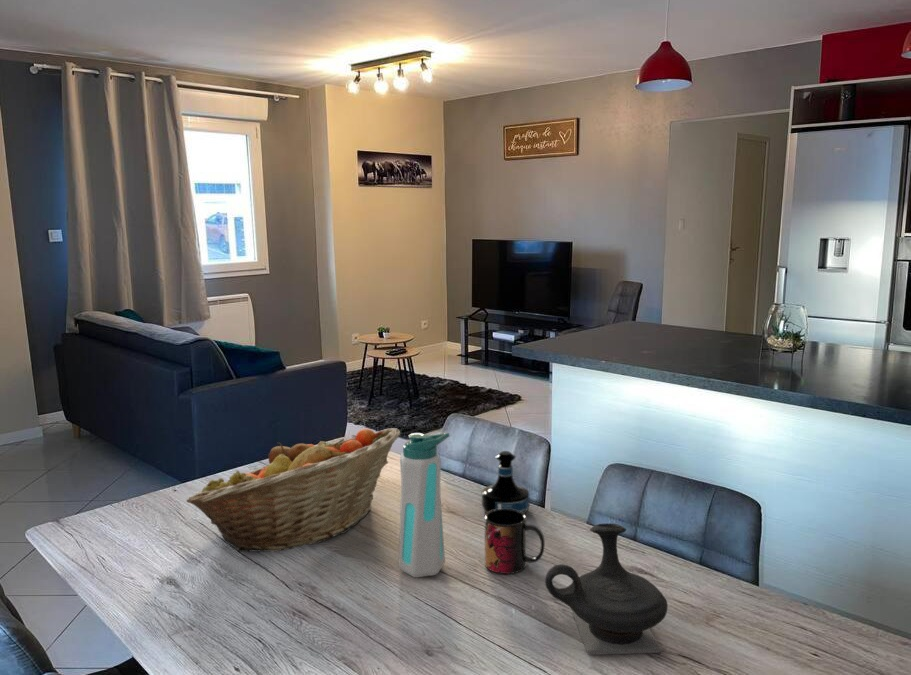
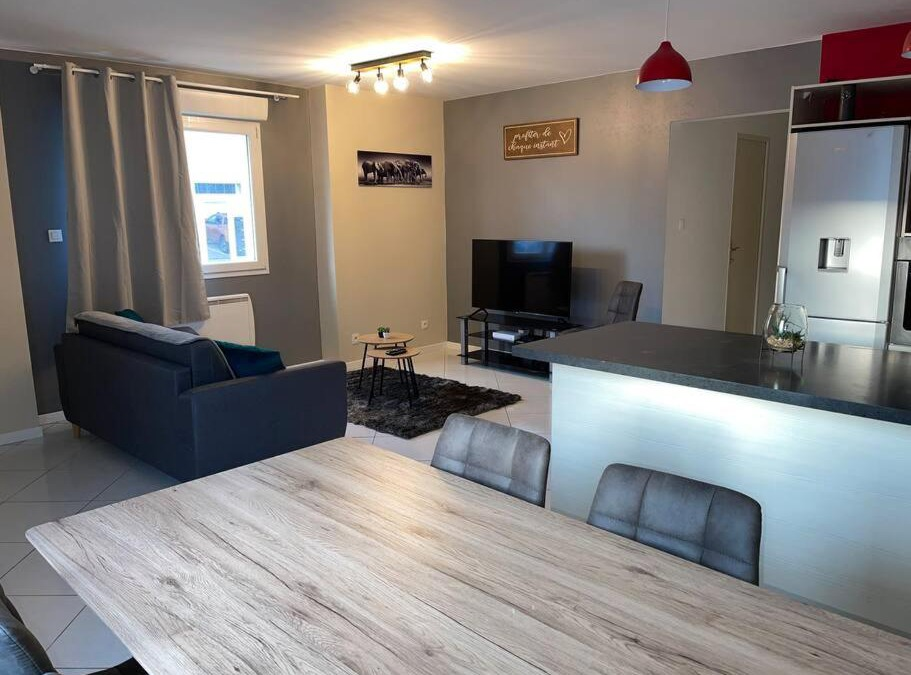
- mug (514, 541)
- teapot (602, 584)
- water bottle (424, 502)
- fruit basket (302, 479)
- tequila bottle (505, 481)
